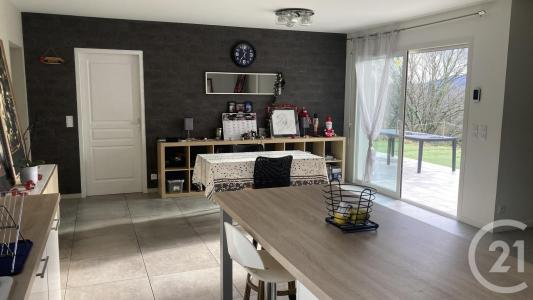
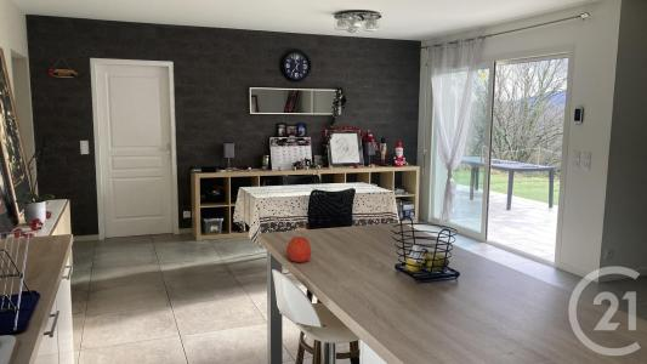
+ apple (299, 248)
